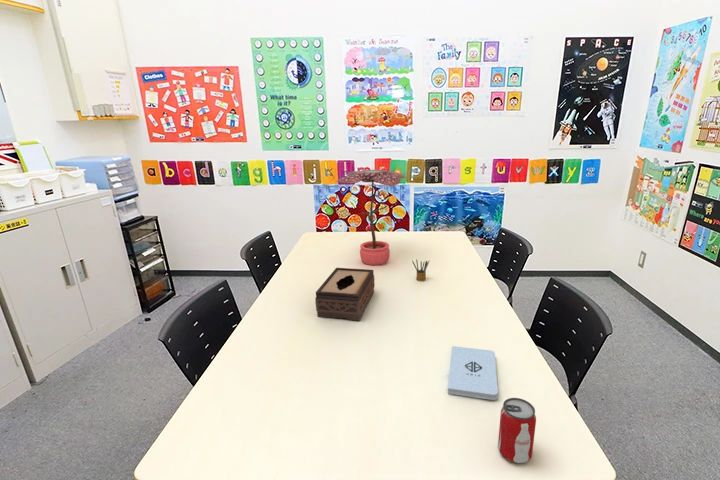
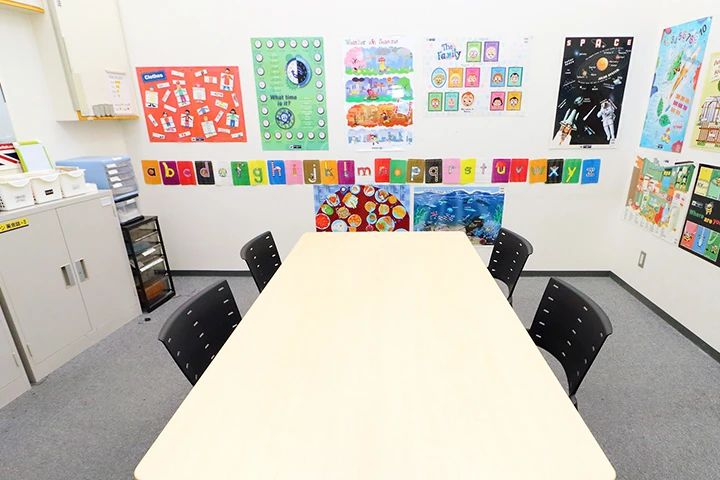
- potted plant (372, 217)
- notepad (472, 370)
- tissue box (346, 292)
- beverage can (516, 430)
- pencil box (421, 269)
